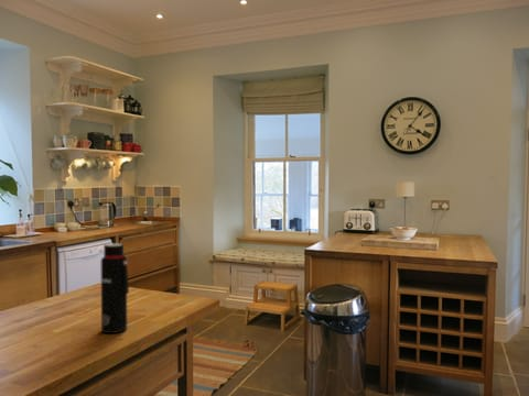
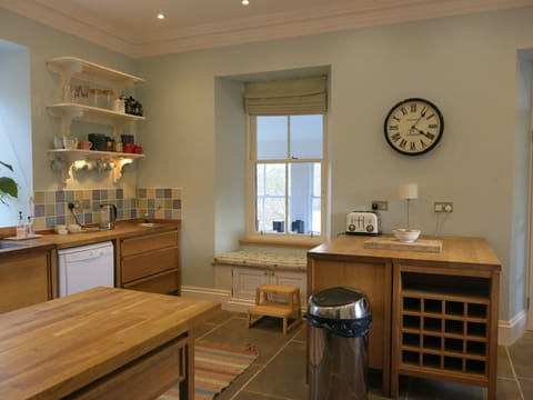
- water bottle (116, 287)
